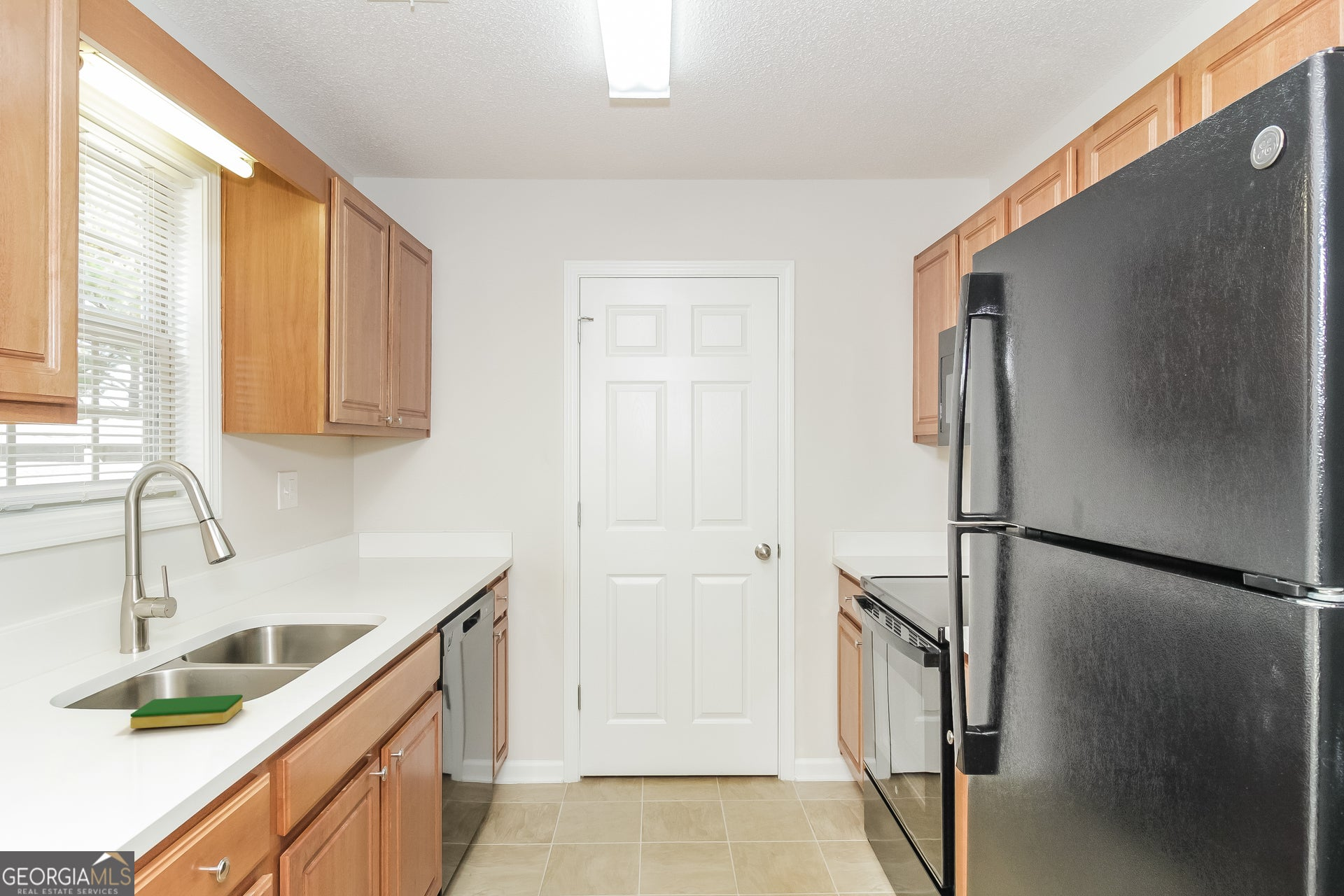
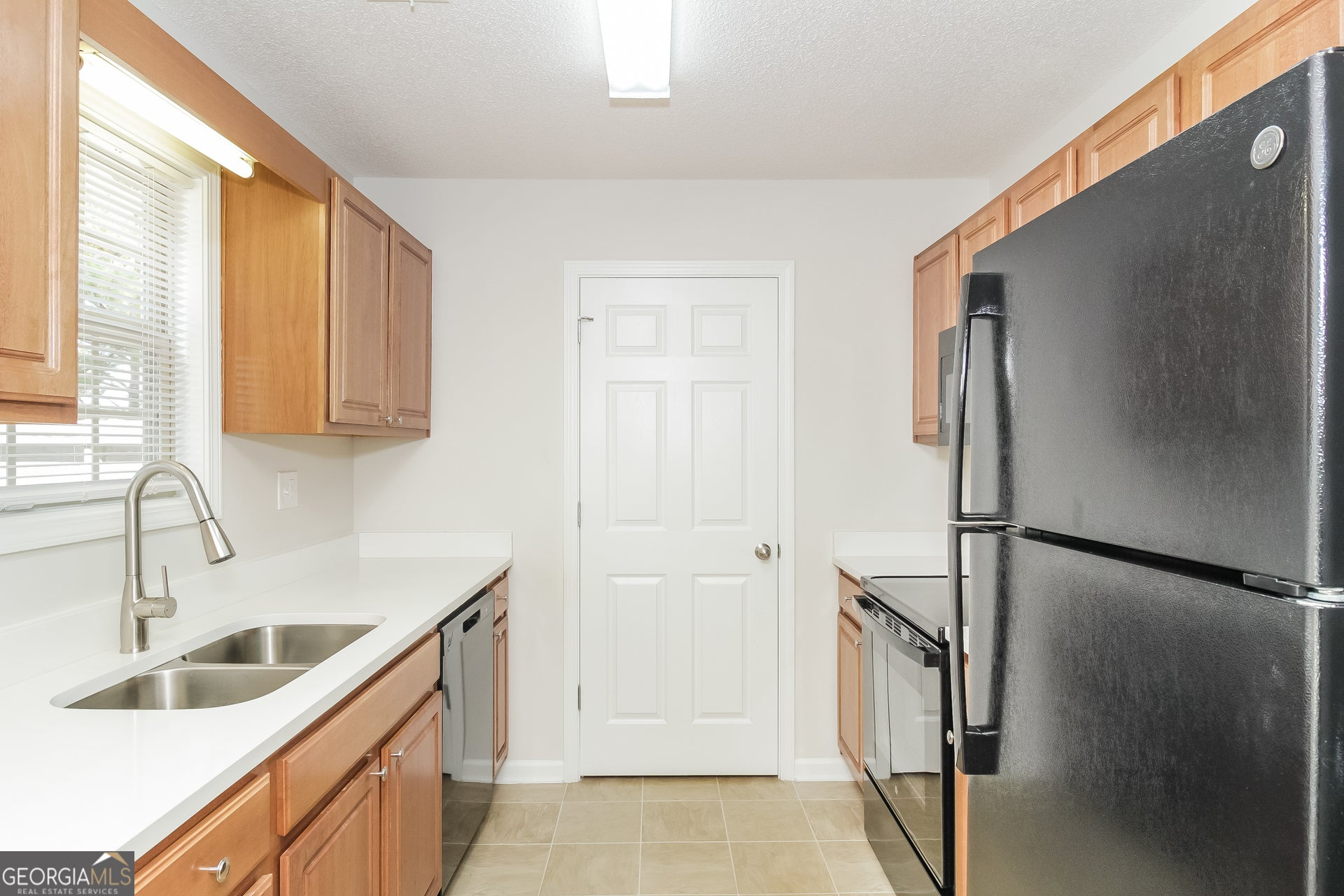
- dish sponge (188, 710)
